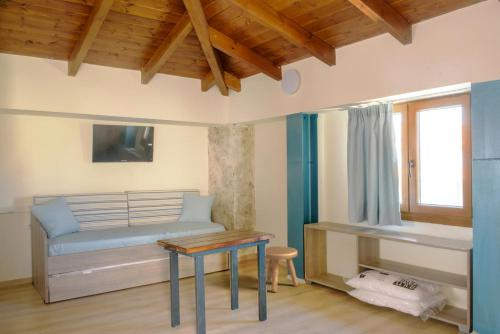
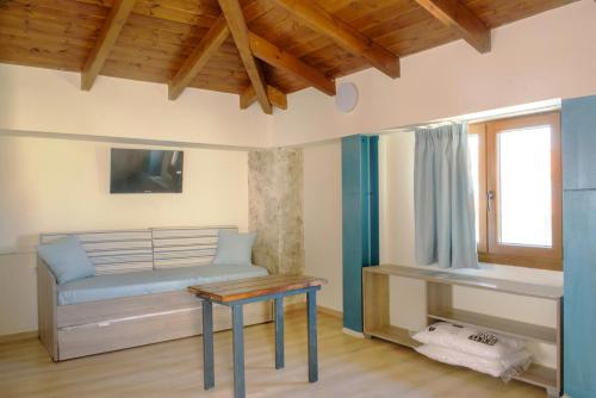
- stool (278, 268)
